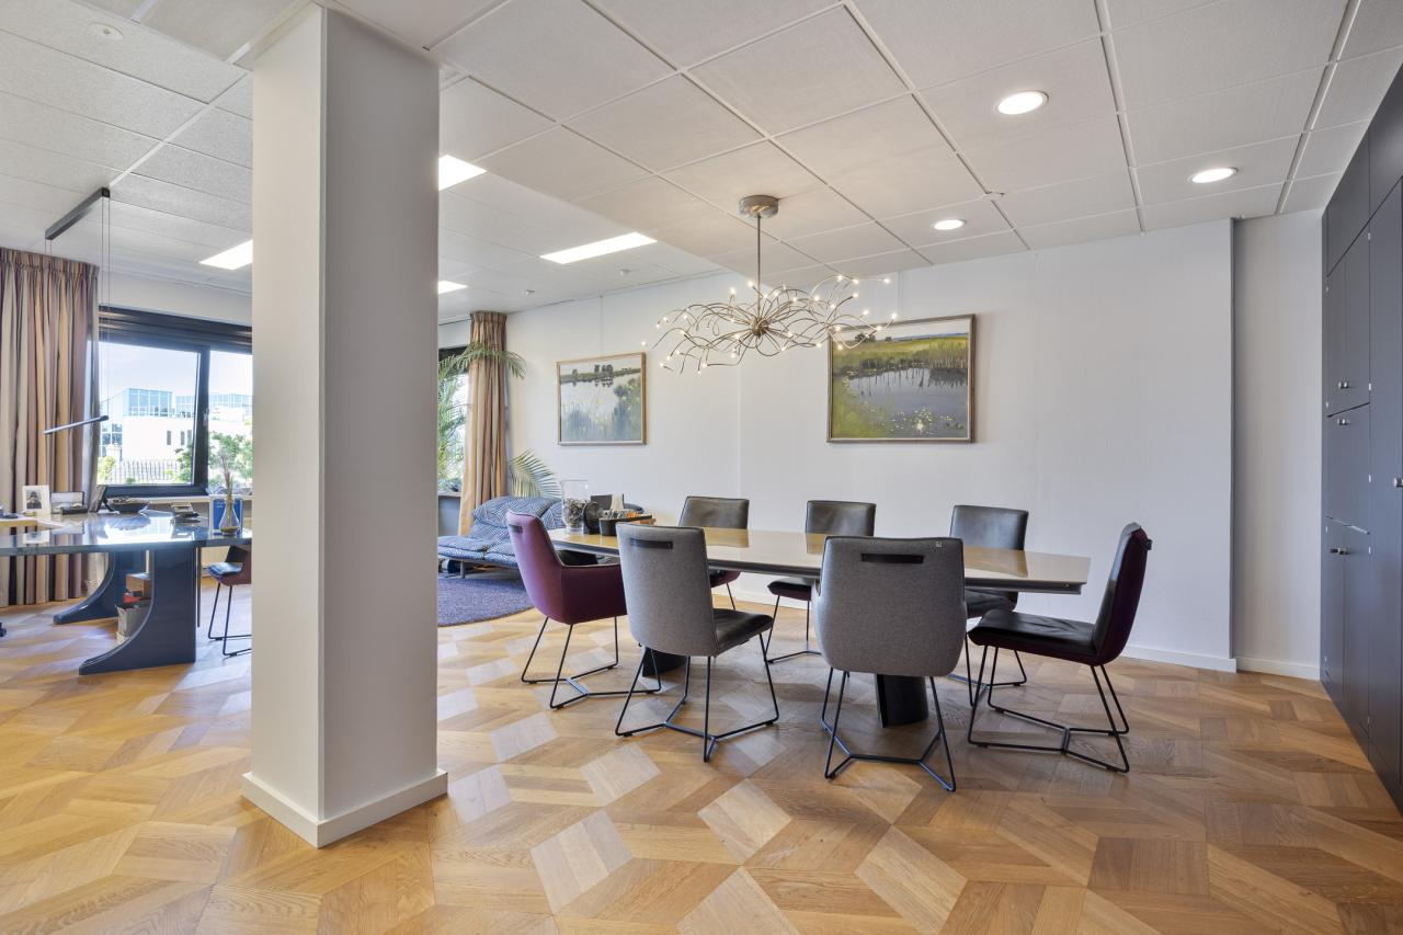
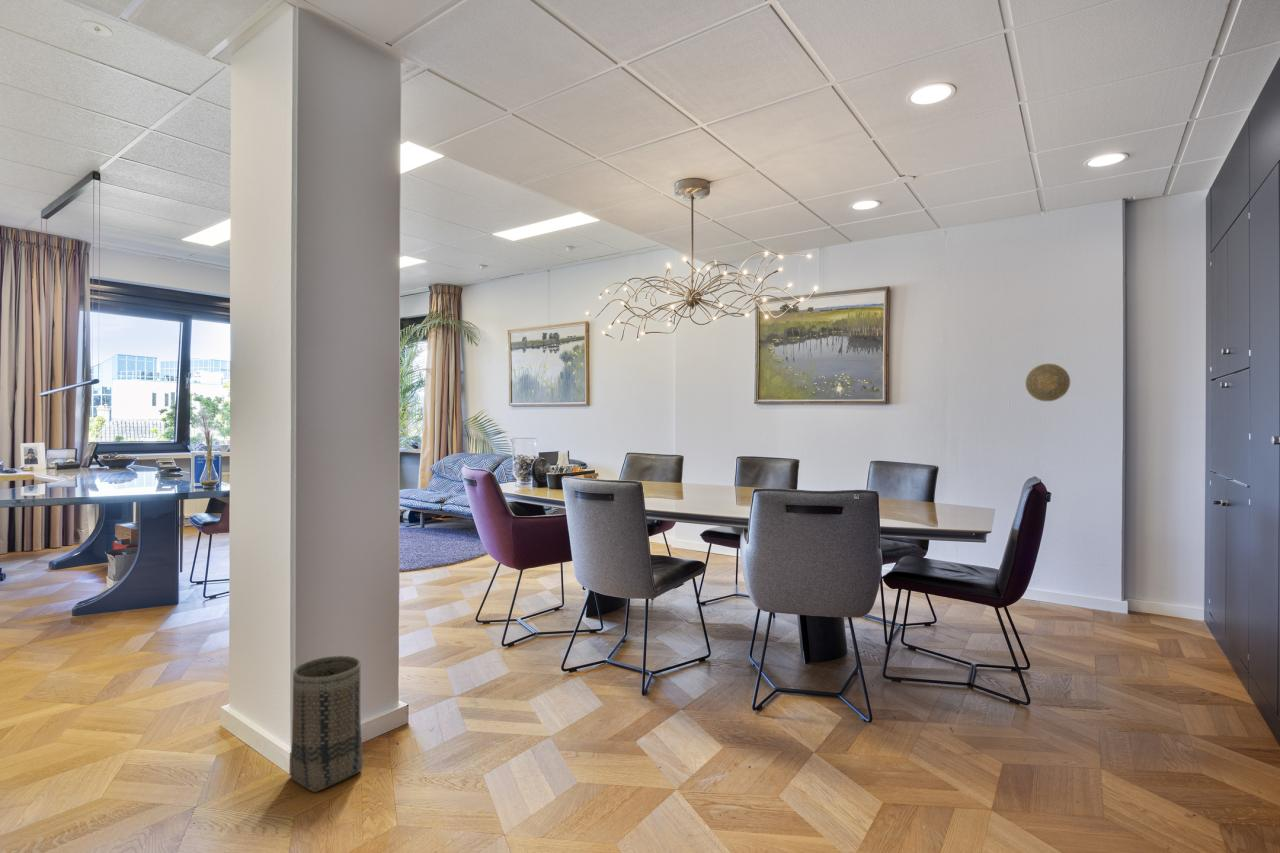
+ basket (327, 720)
+ decorative plate (1047, 382)
